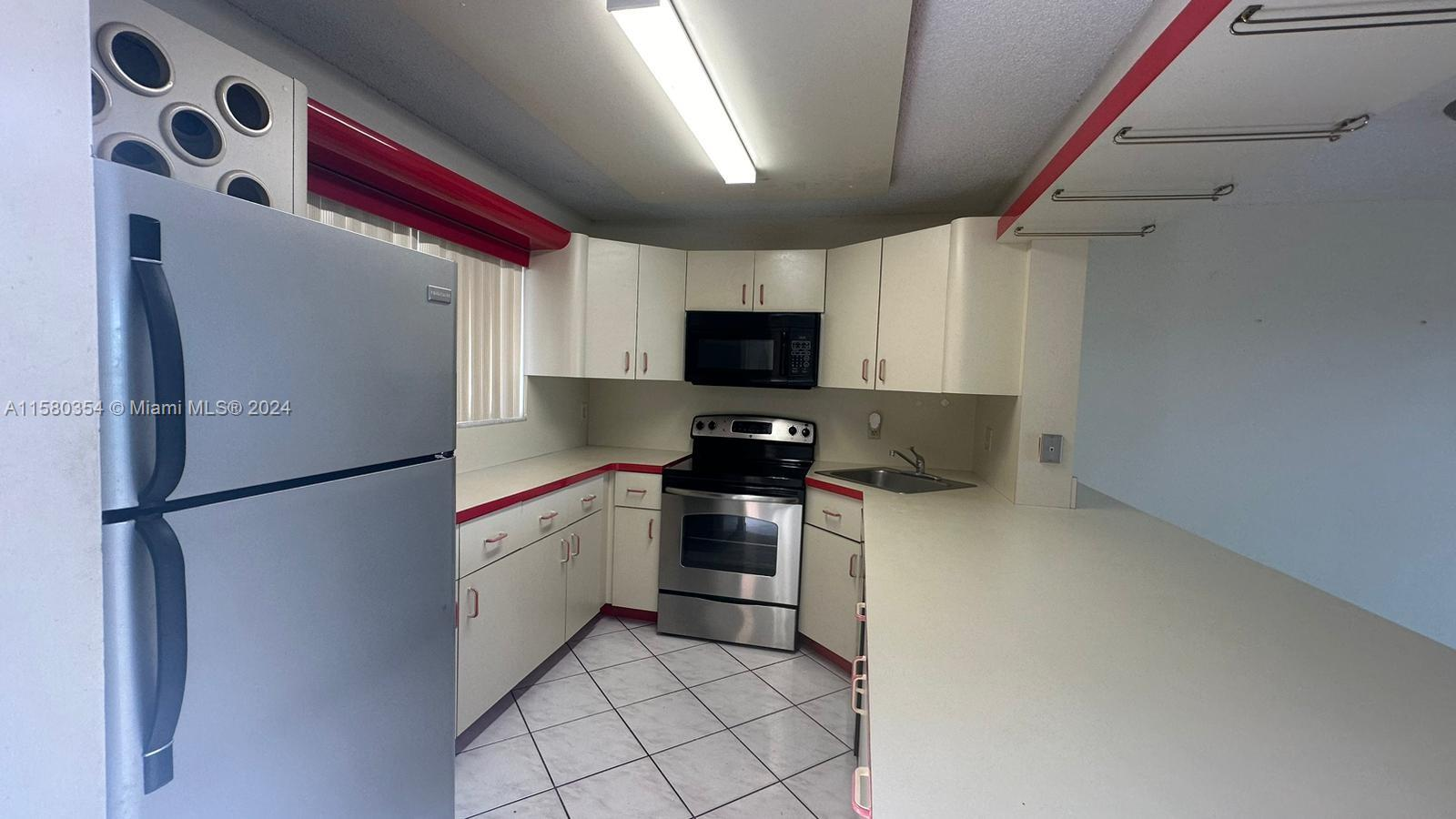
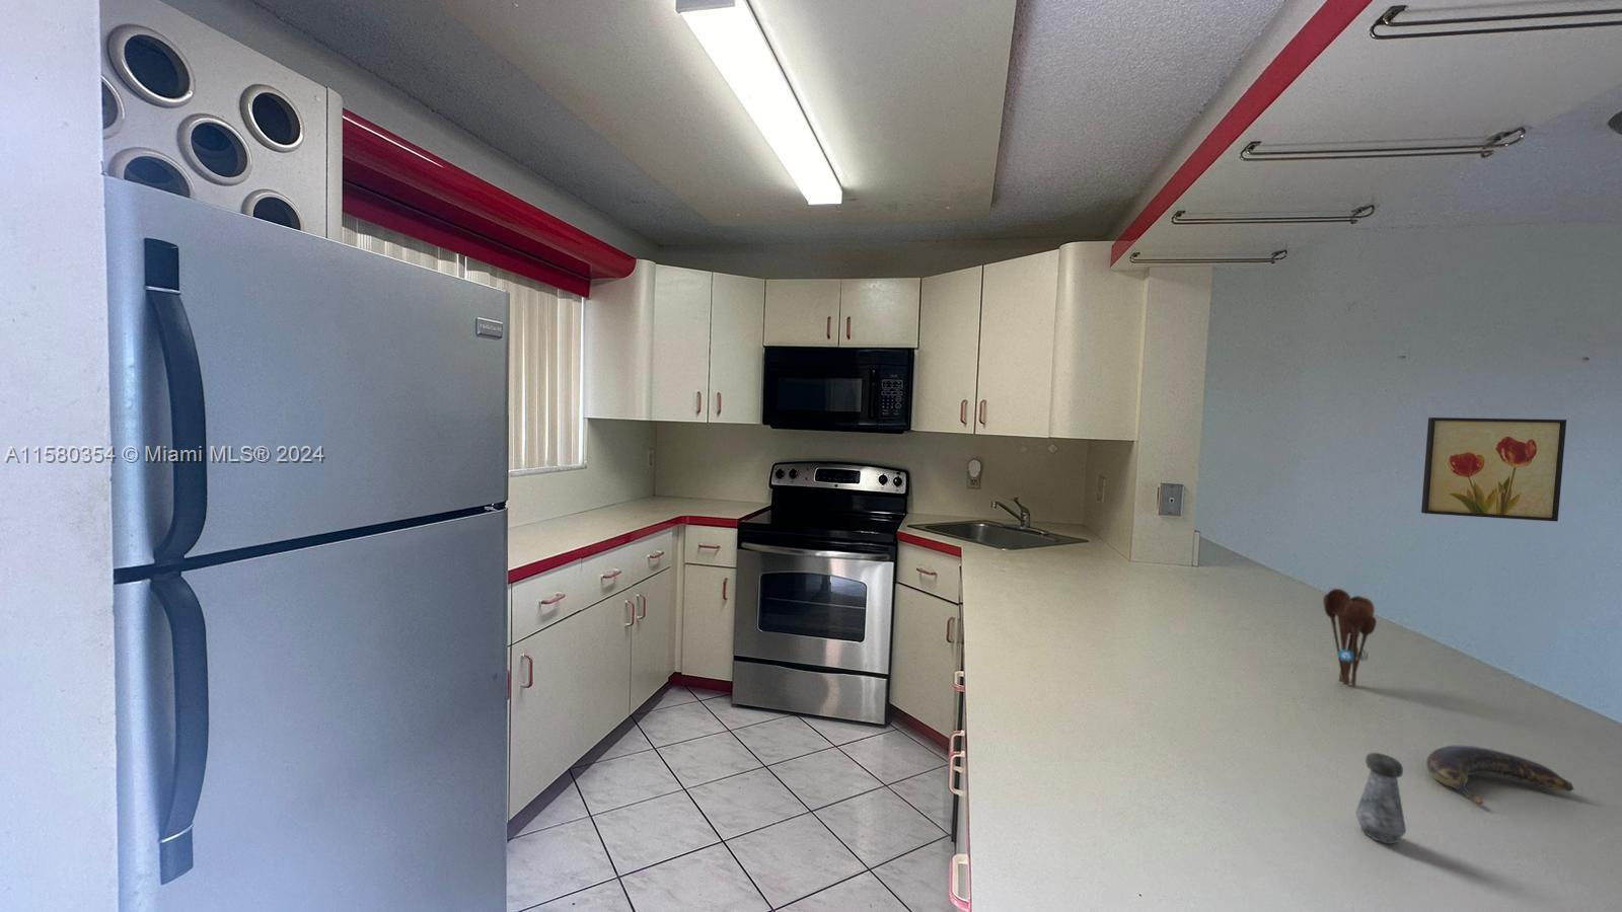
+ salt shaker (1381, 795)
+ utensil holder (1346, 636)
+ wall art (1489, 468)
+ banana (1485, 771)
